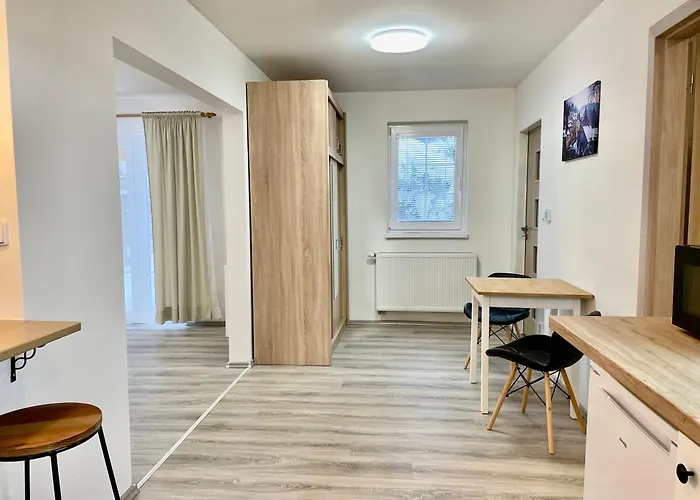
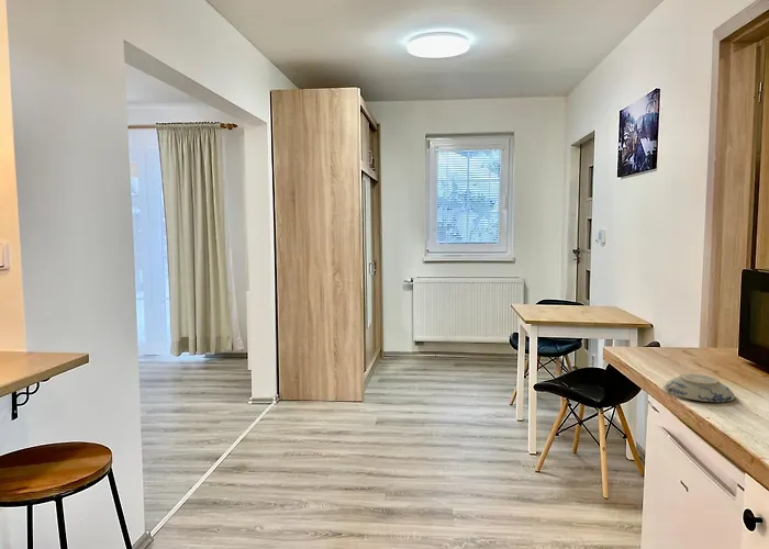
+ decorative bowl (698, 384)
